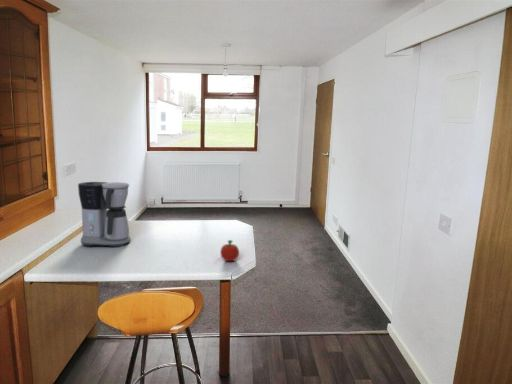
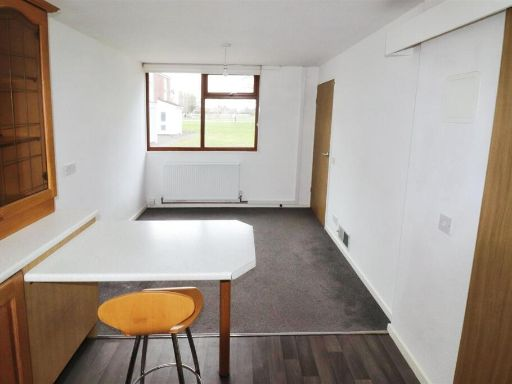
- coffee maker (103, 214)
- fruit (229, 250)
